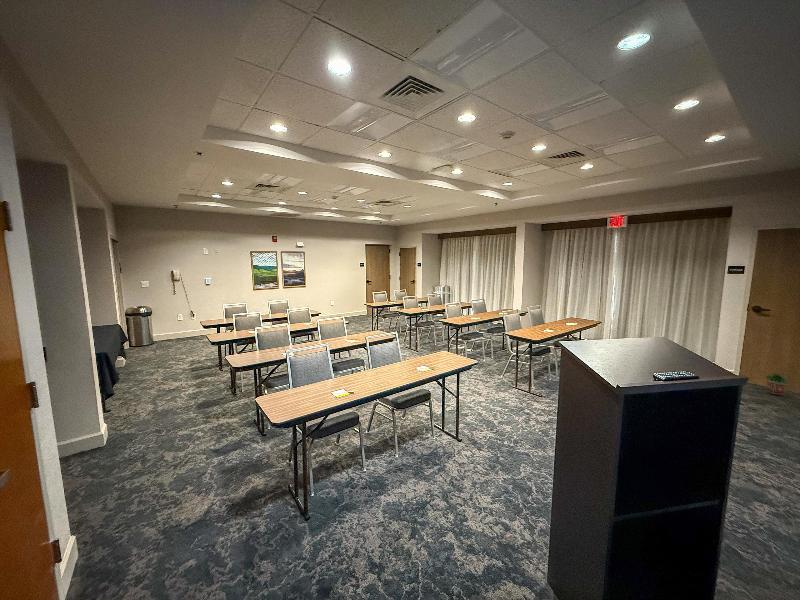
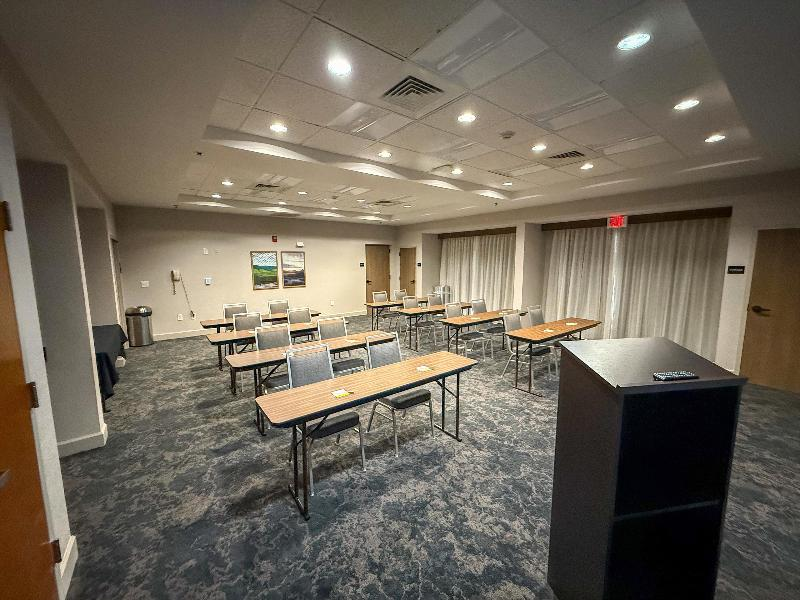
- potted plant (776, 382)
